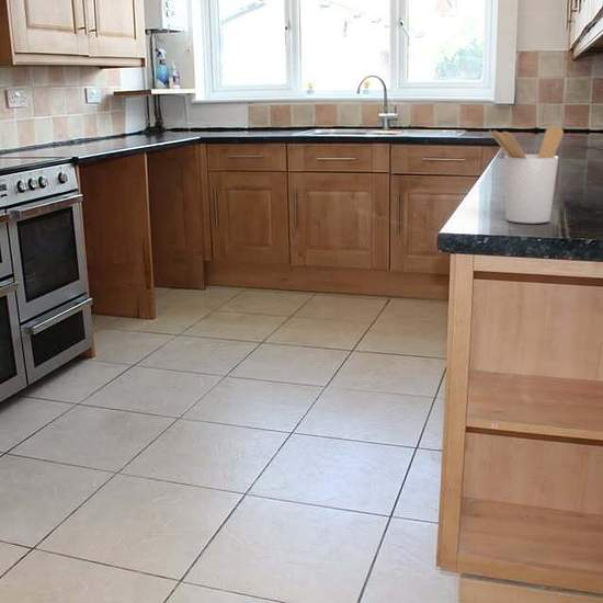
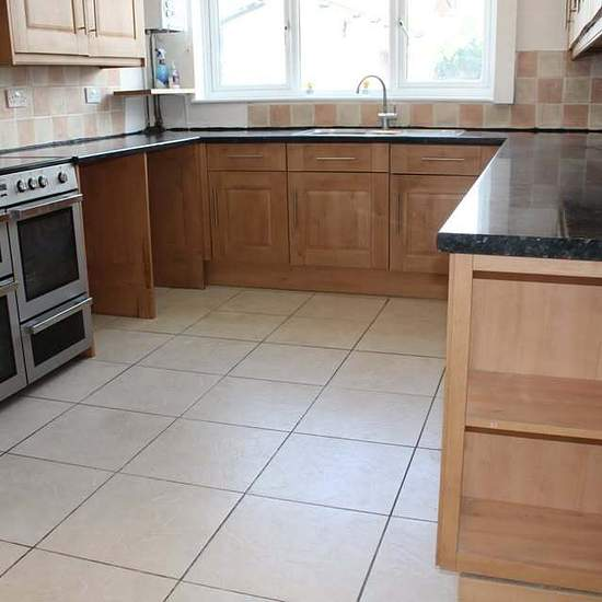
- utensil holder (521, 173)
